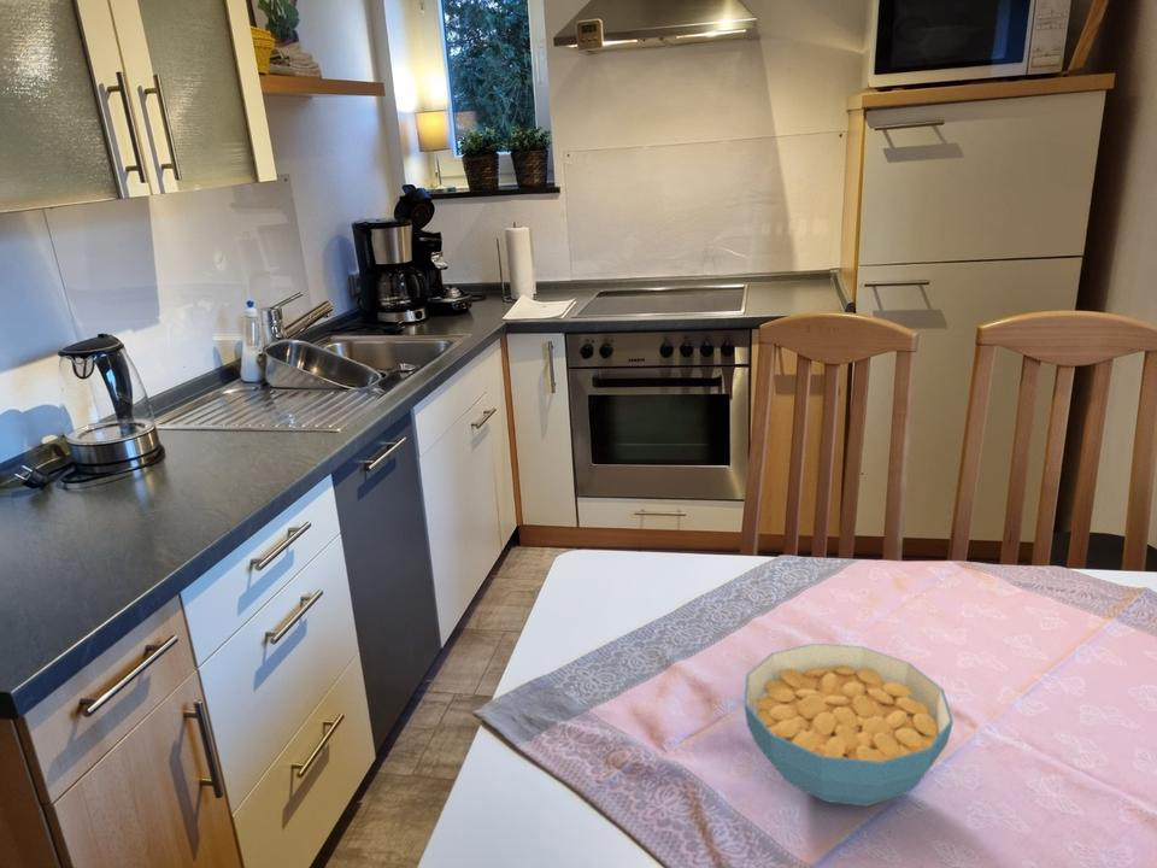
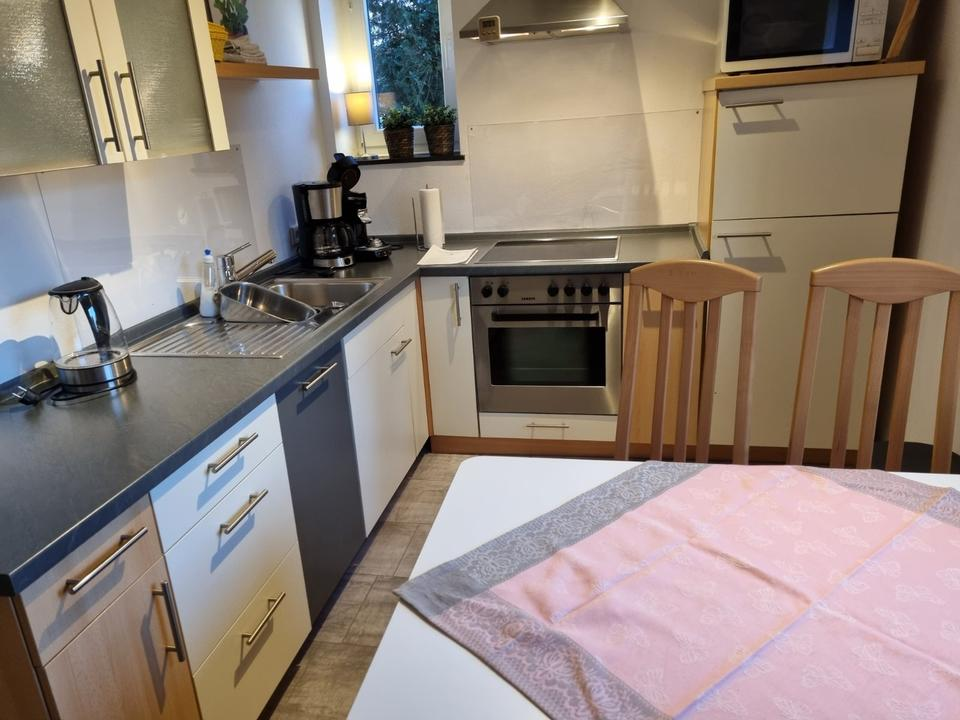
- cereal bowl (841, 738)
